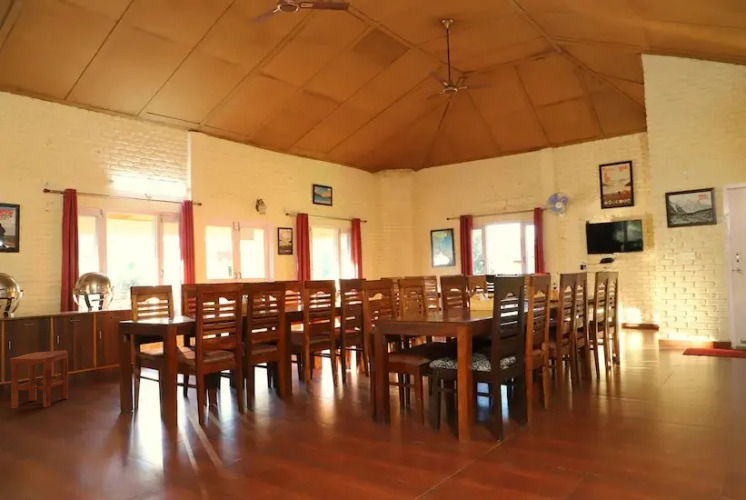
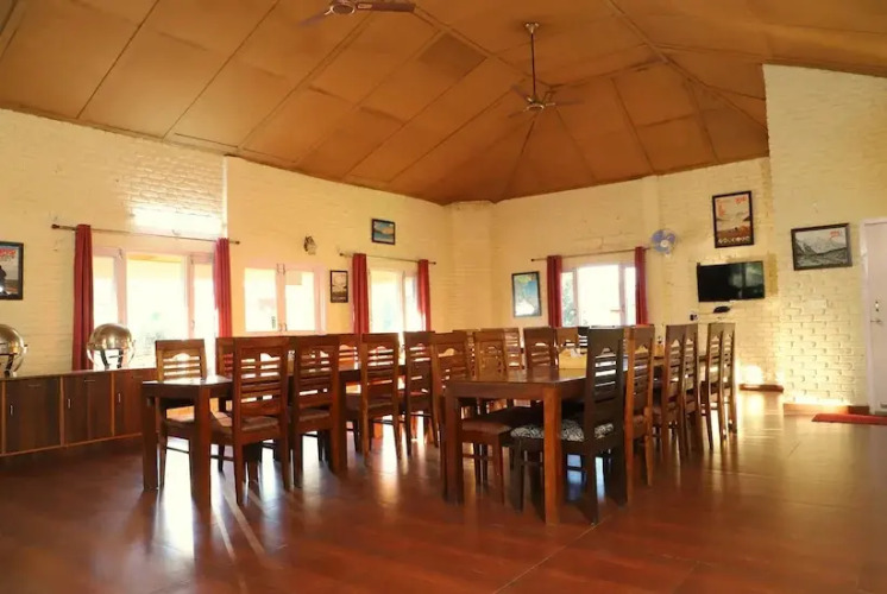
- stool (40, 380)
